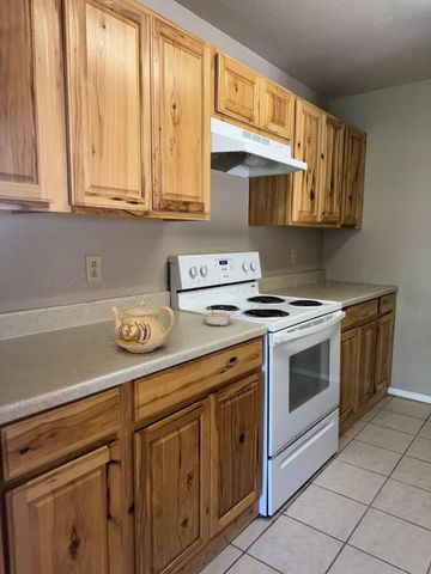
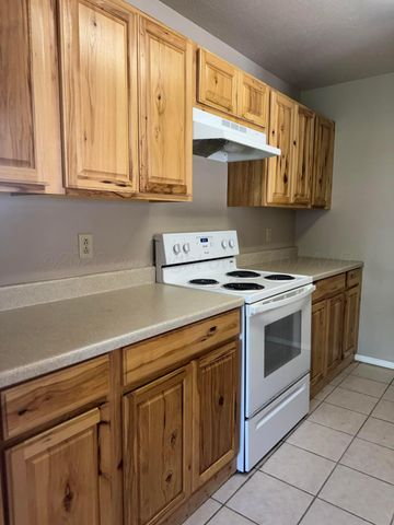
- legume (216, 316)
- teapot (141, 324)
